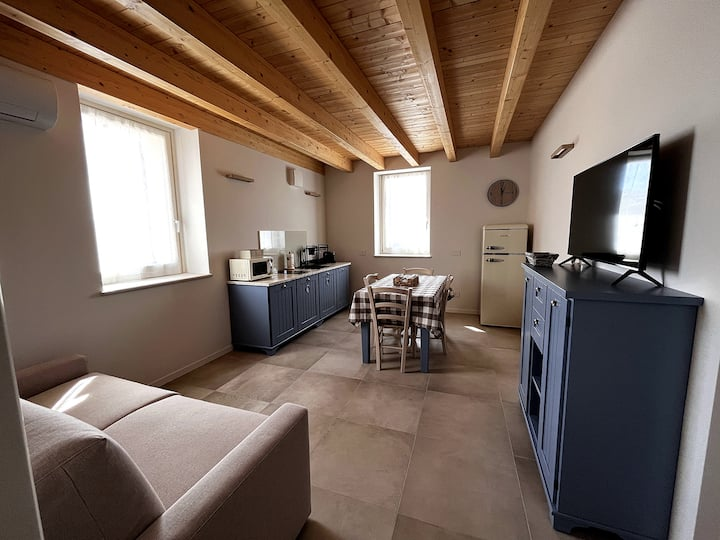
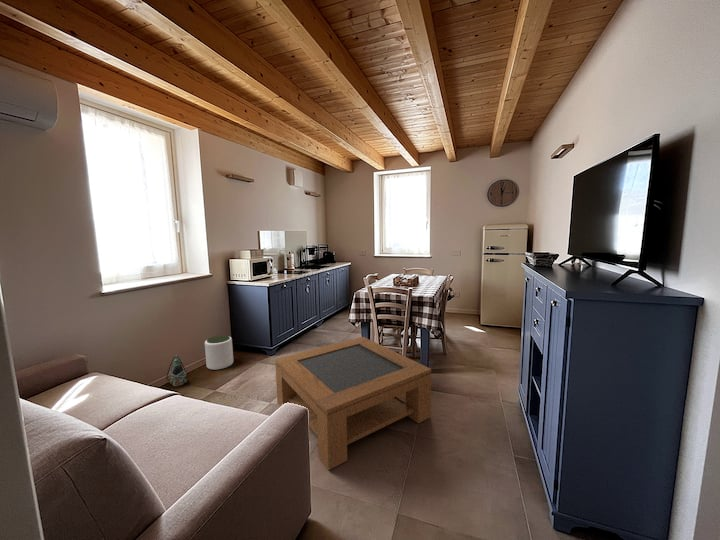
+ lantern (178, 368)
+ plant pot (219, 352)
+ coffee table (350, 386)
